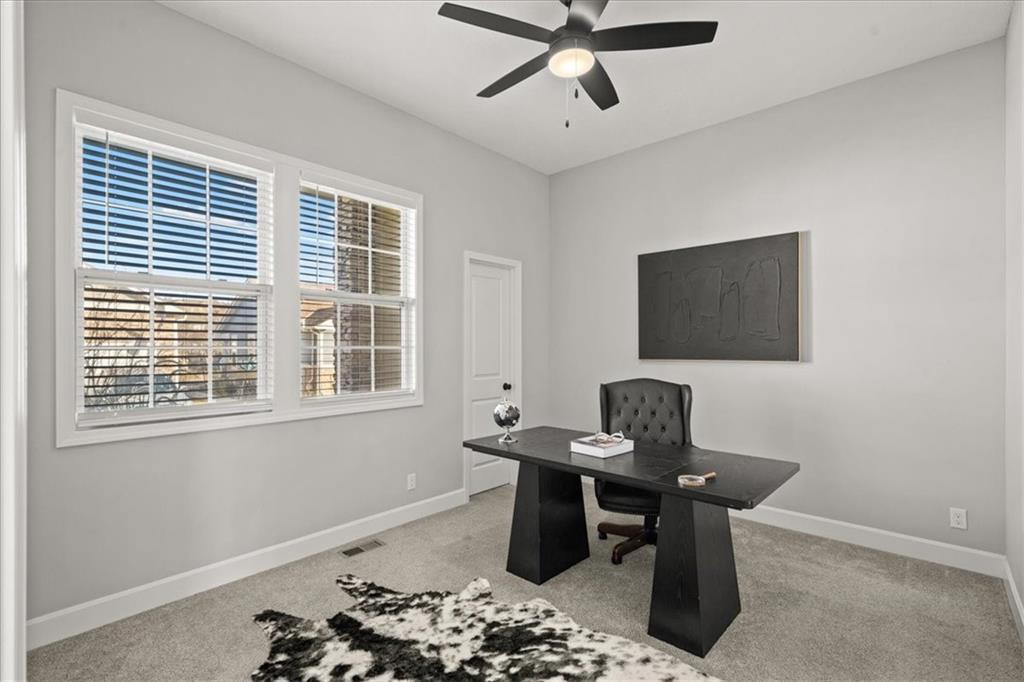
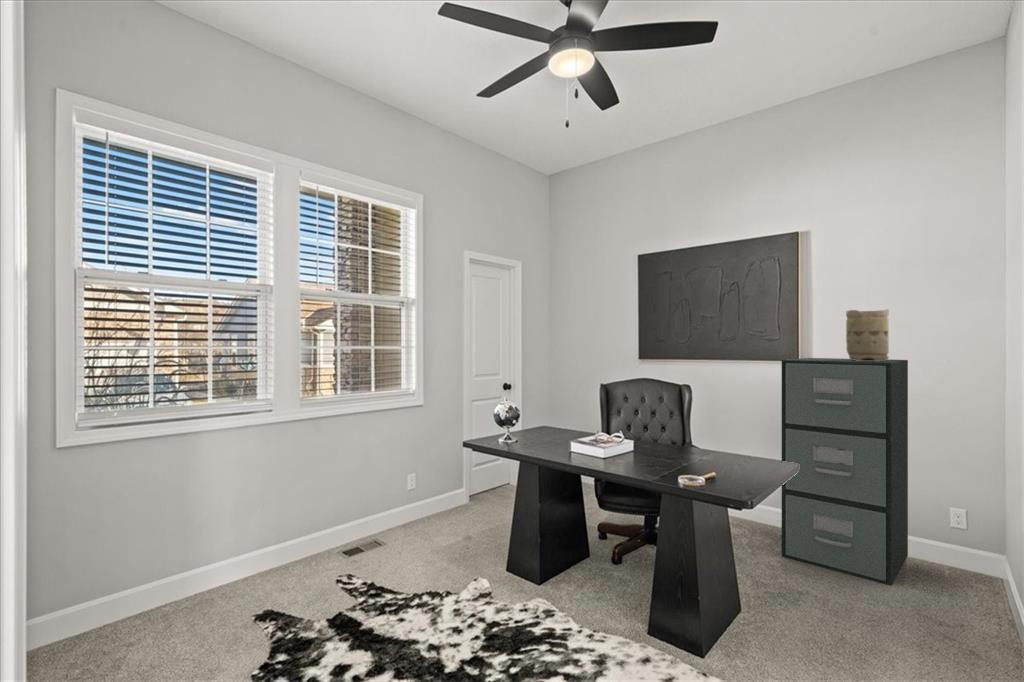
+ filing cabinet (843, 458)
+ vase (866, 335)
